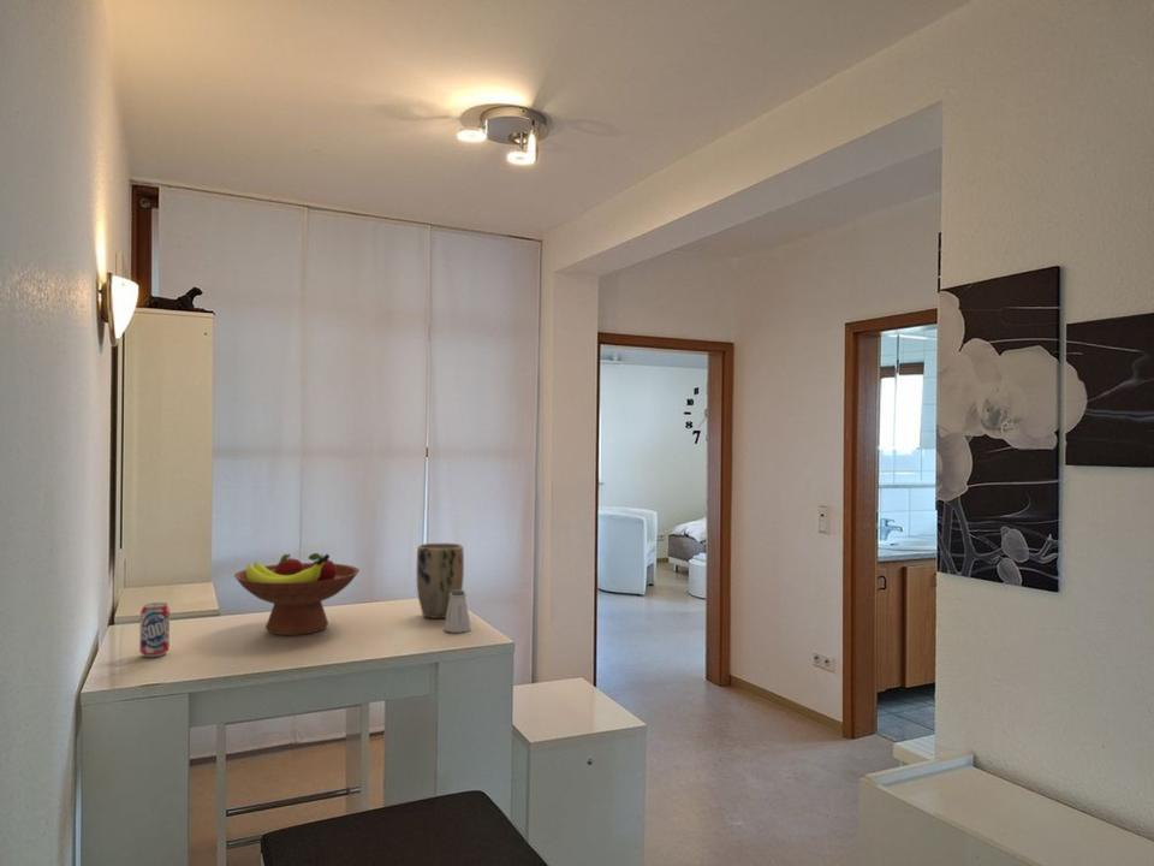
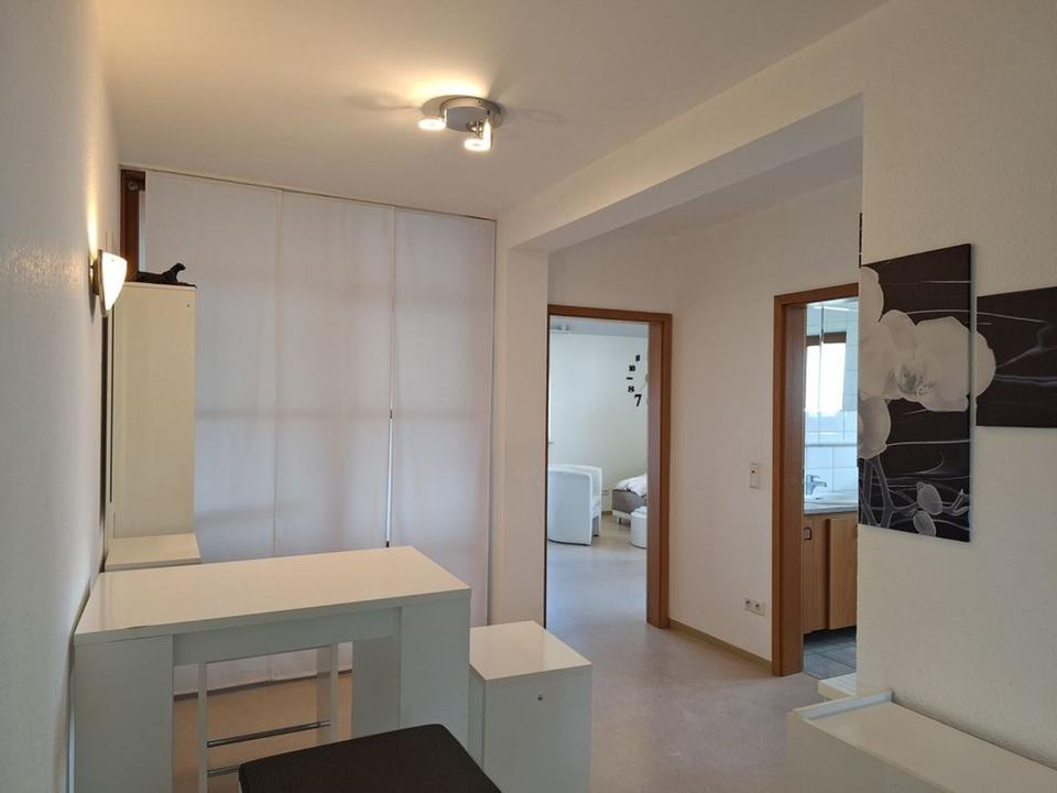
- fruit bowl (298, 589)
- plant pot (439, 580)
- beverage can (154, 629)
- saltshaker (457, 610)
